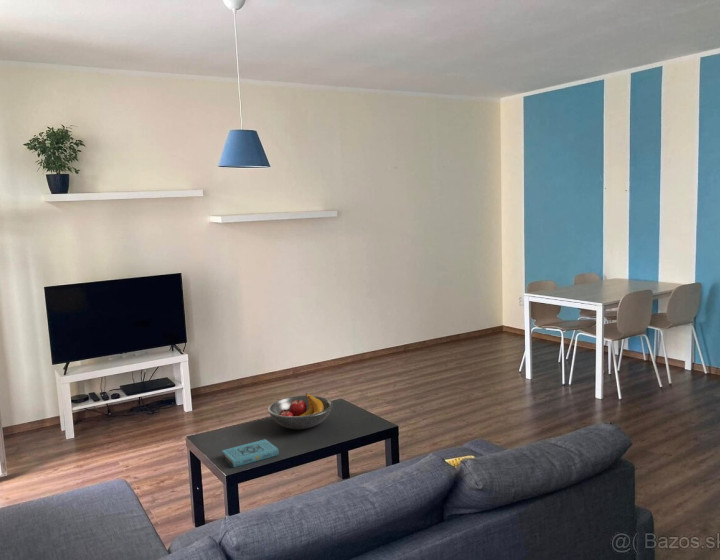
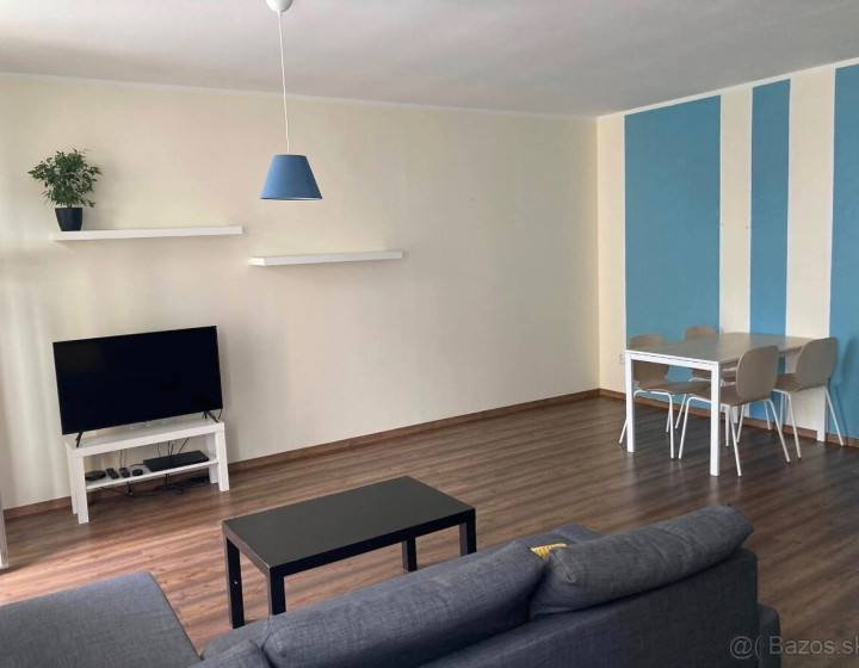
- book (250, 452)
- fruit bowl (300, 412)
